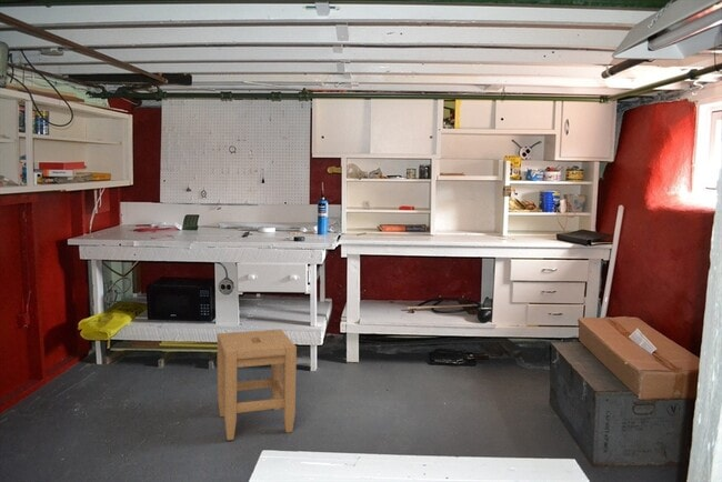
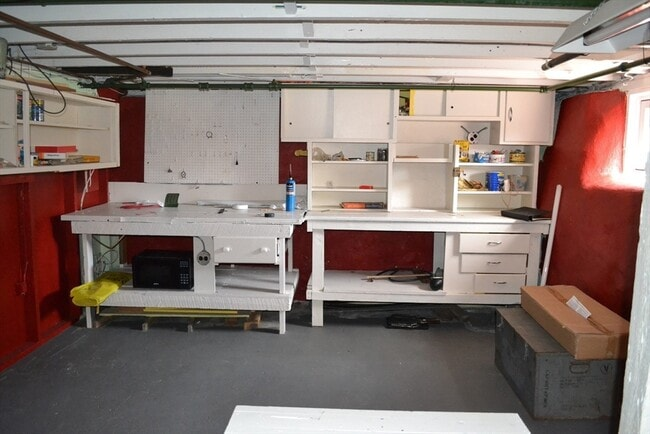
- stool (254, 381)
